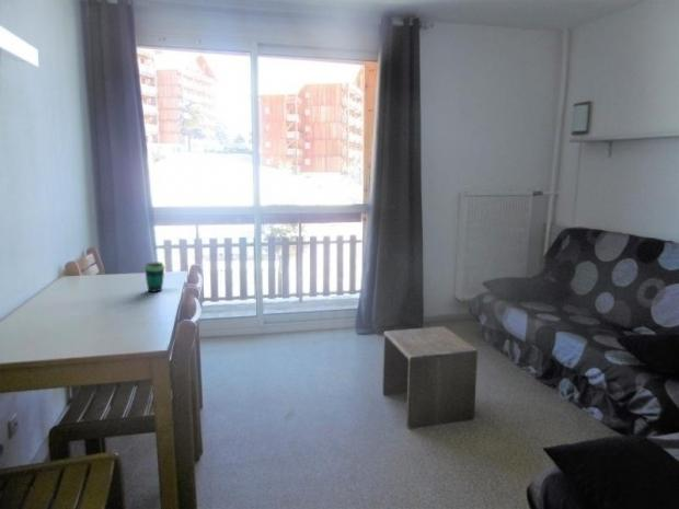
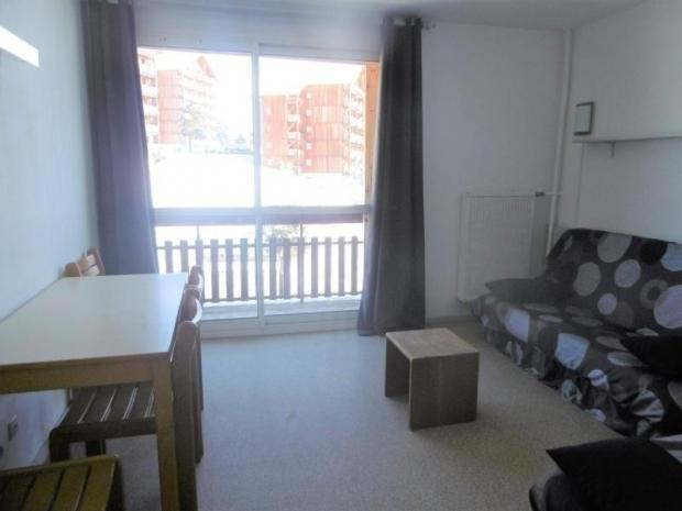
- cup (154, 277)
